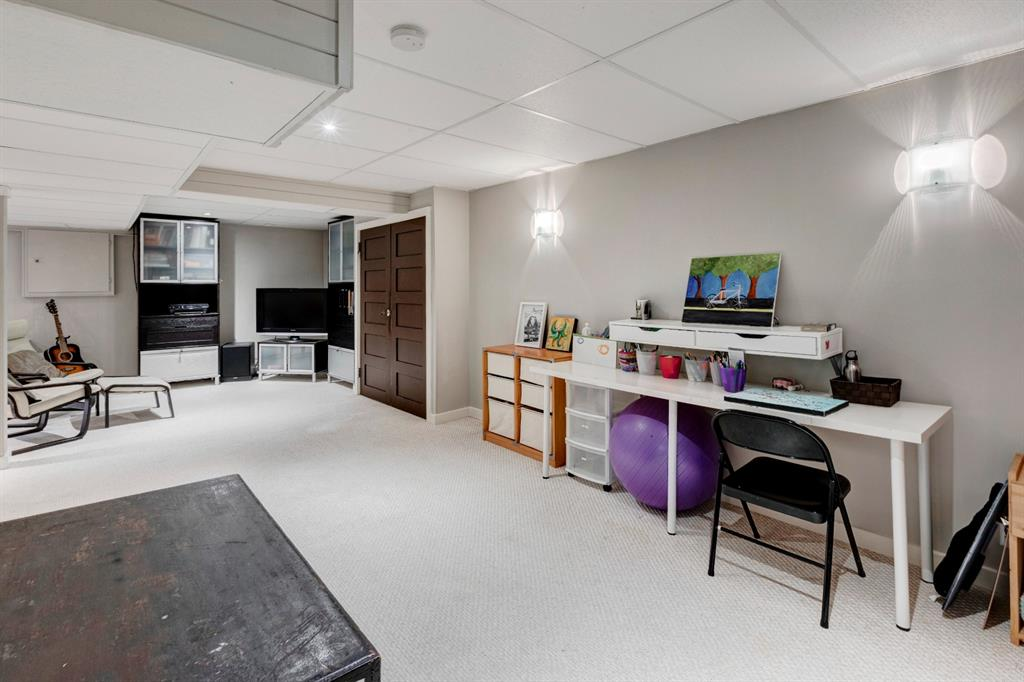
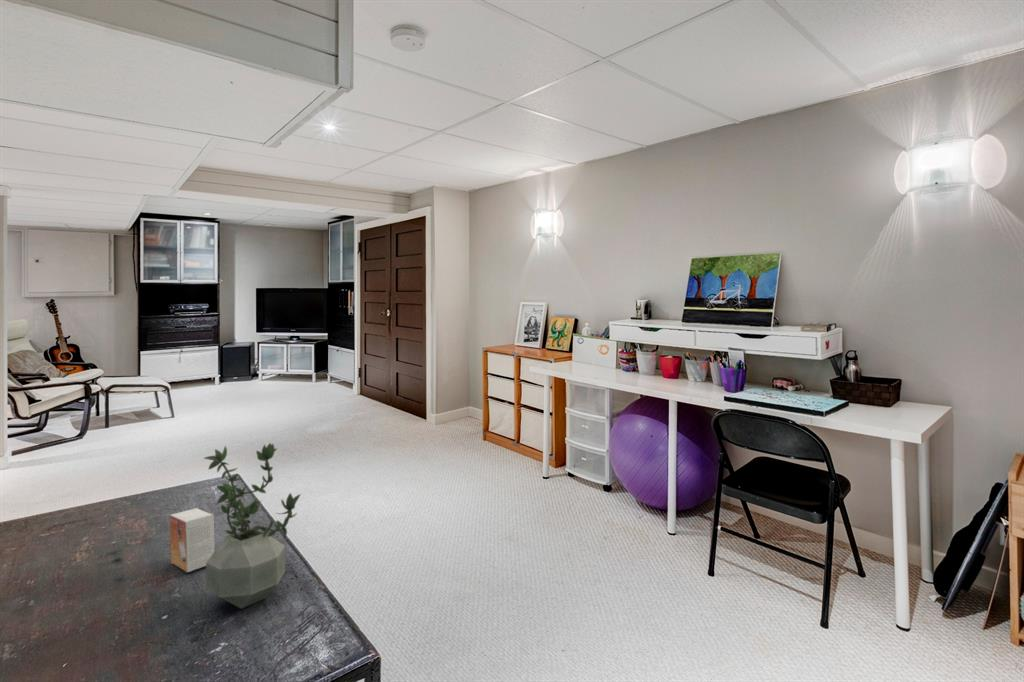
+ potted plant (250, 522)
+ small box (192, 538)
